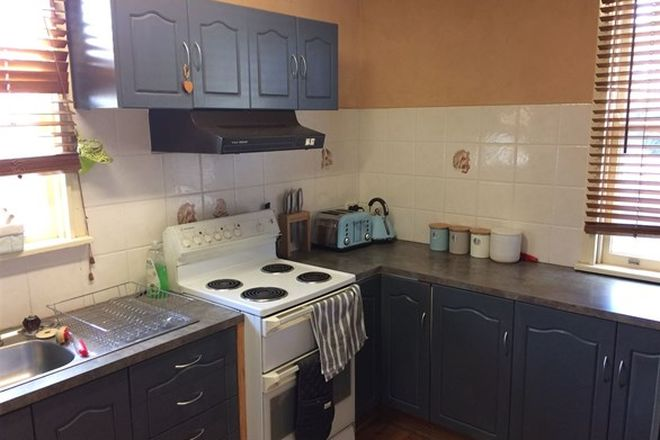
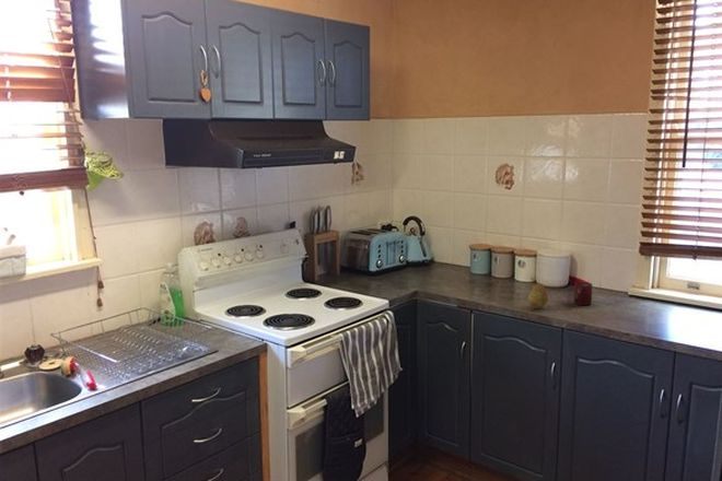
+ cup (581, 294)
+ fruit (538, 293)
